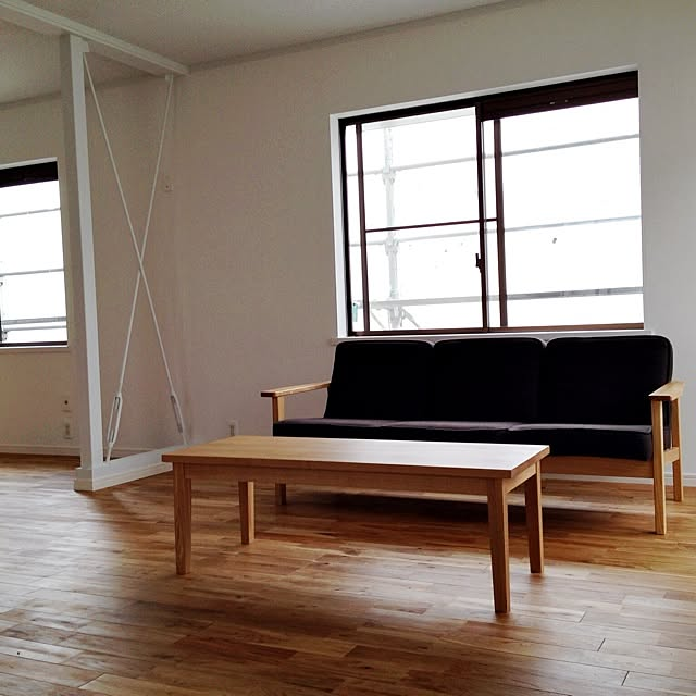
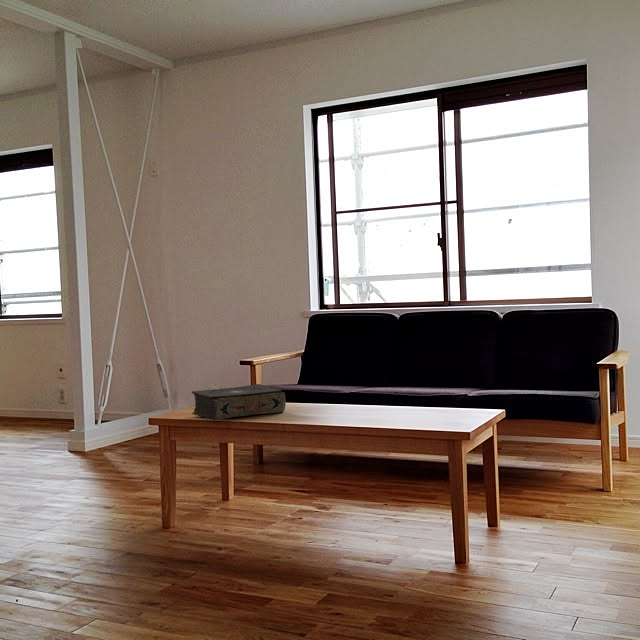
+ book (238, 401)
